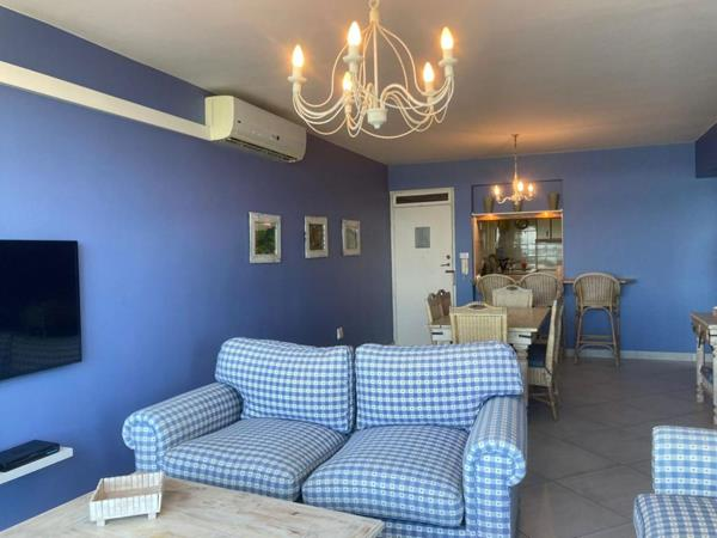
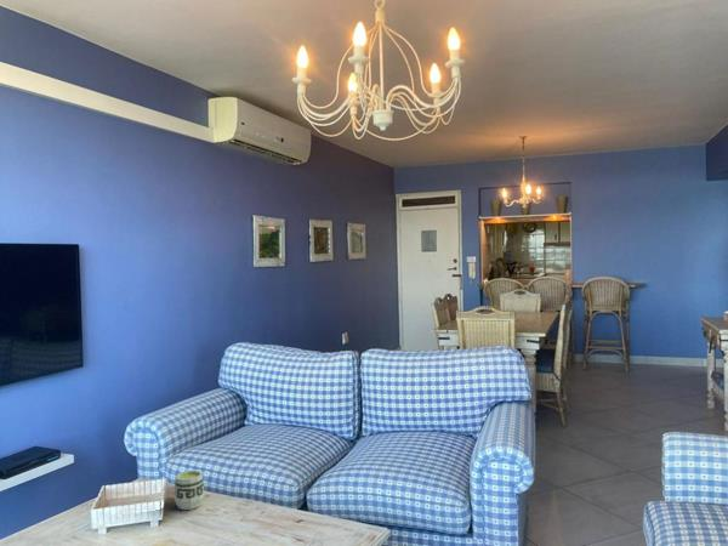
+ cup (189, 489)
